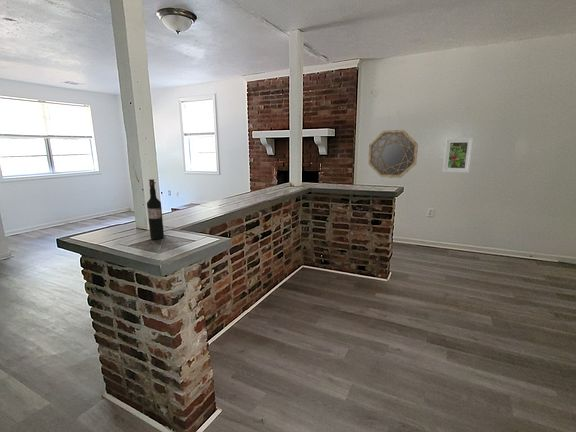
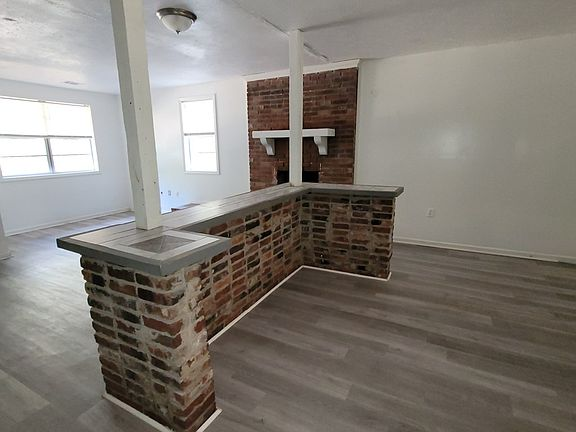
- home mirror (392, 154)
- wine bottle (154, 209)
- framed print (457, 155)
